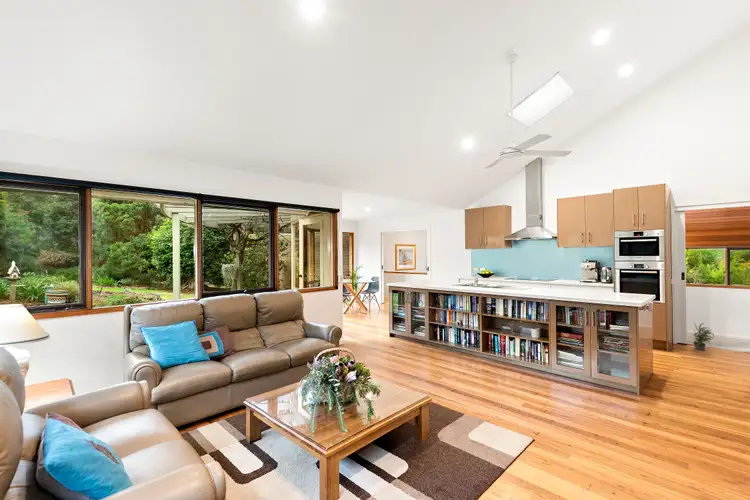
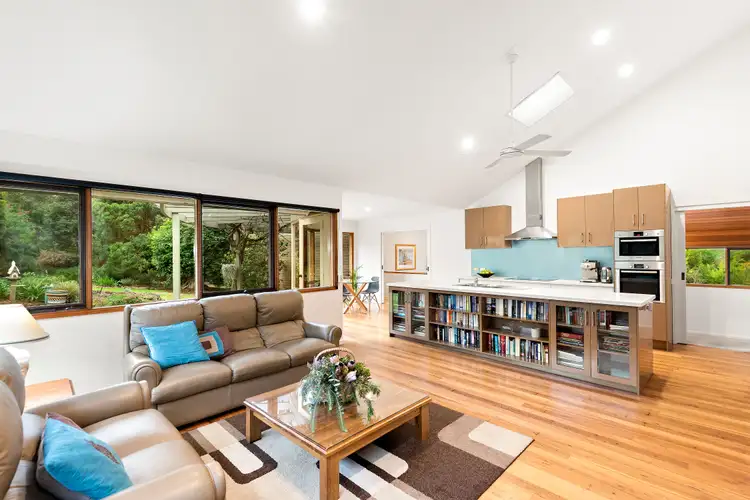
- potted plant (702, 336)
